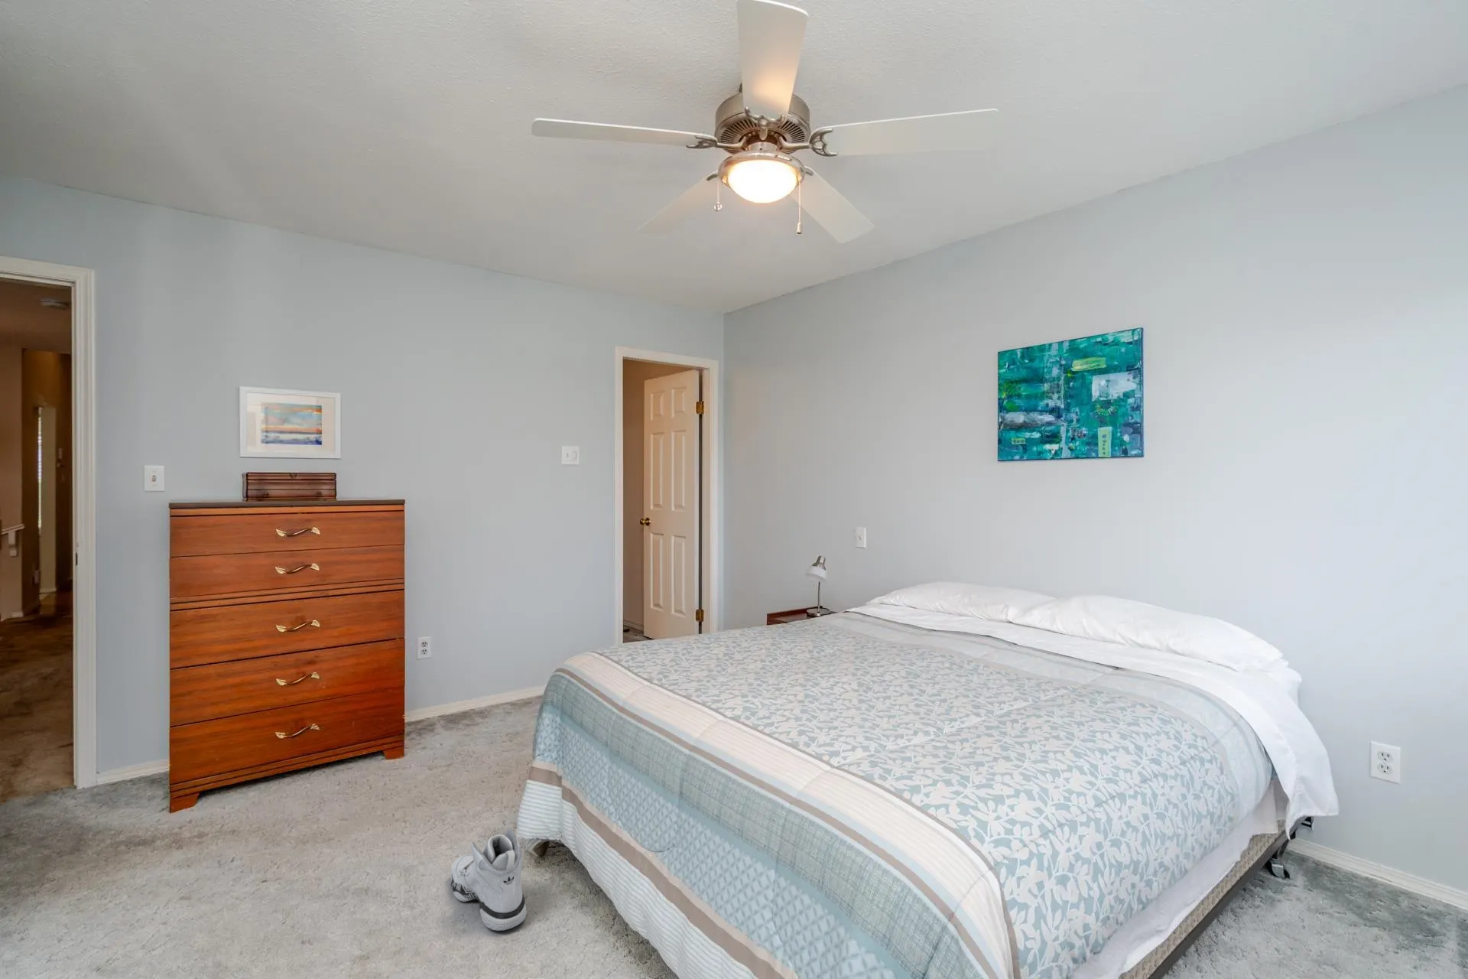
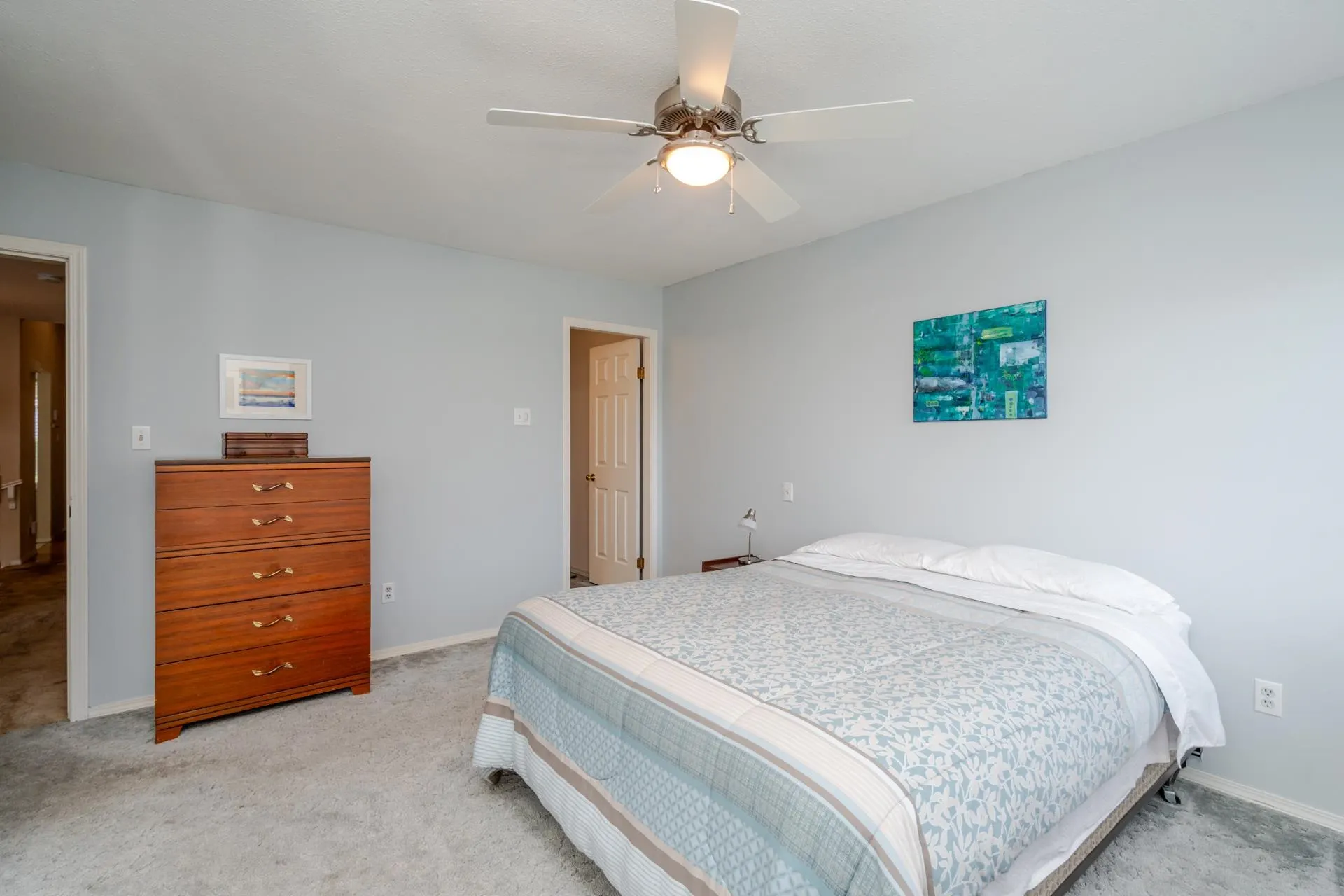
- sneaker (486, 865)
